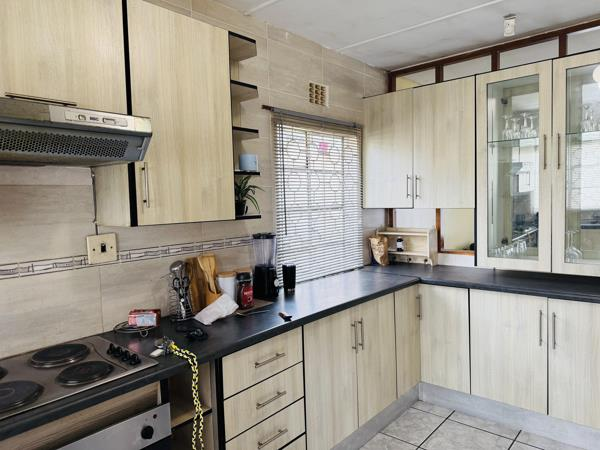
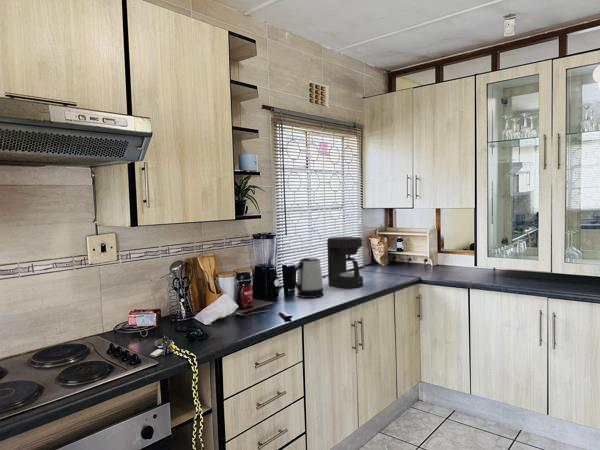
+ coffee maker (345, 261)
+ kettle (306, 277)
